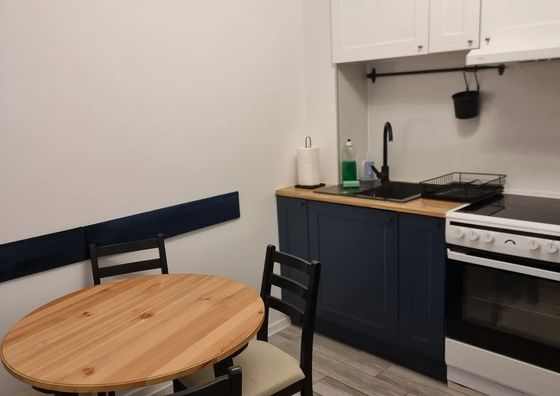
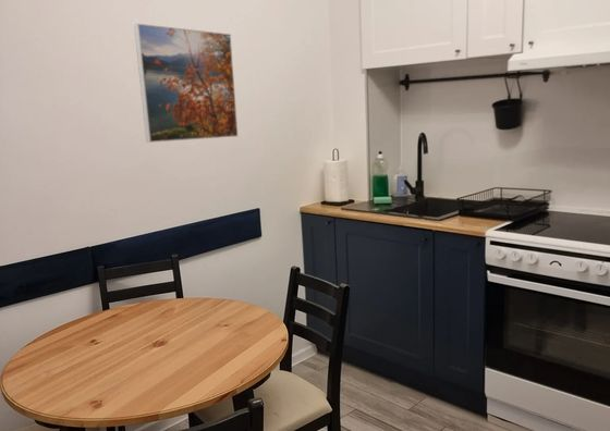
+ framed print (191, 85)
